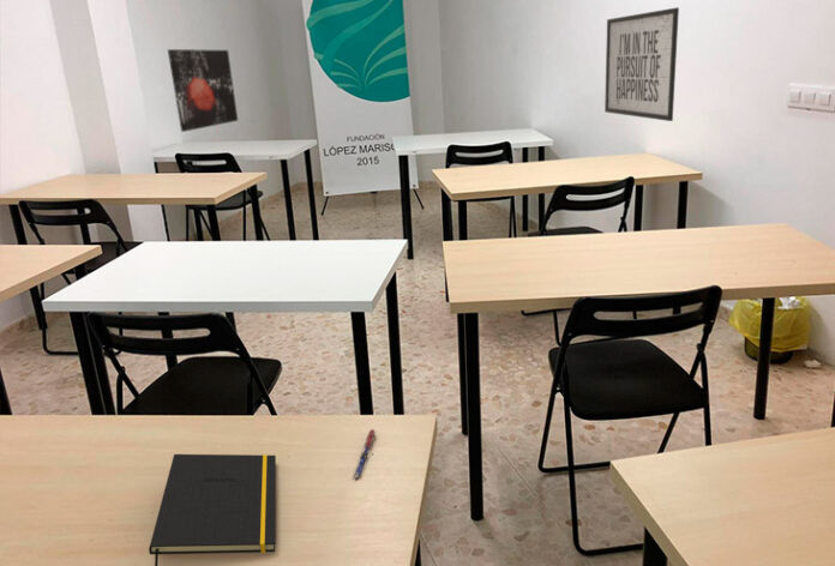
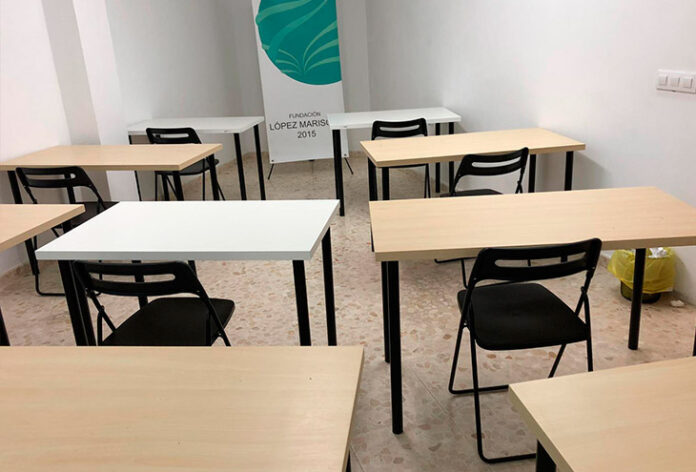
- pen (365, 452)
- wall art (205, 88)
- notepad (220, 499)
- mirror (637, 66)
